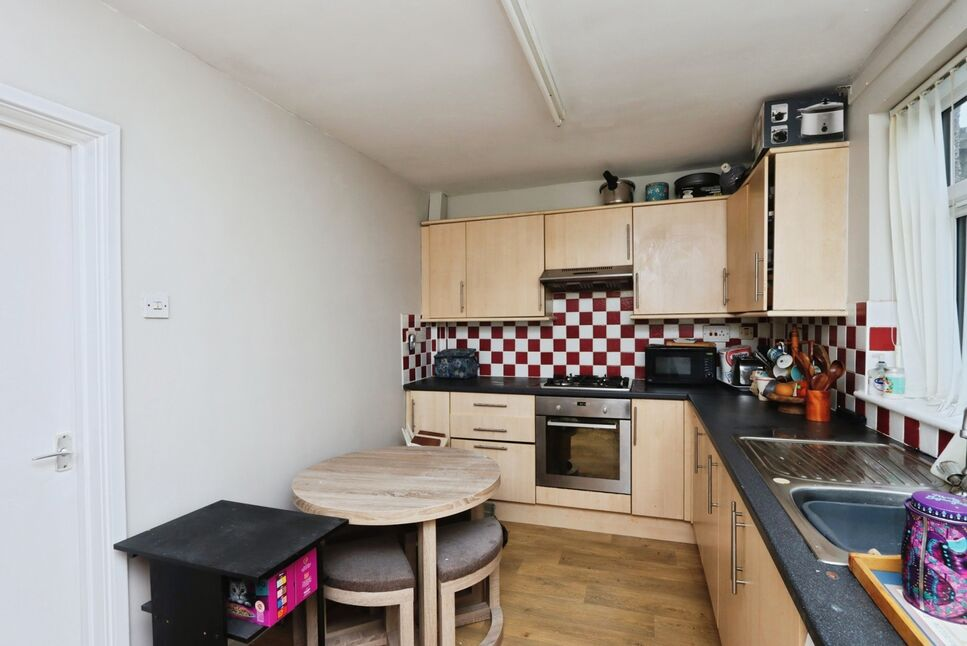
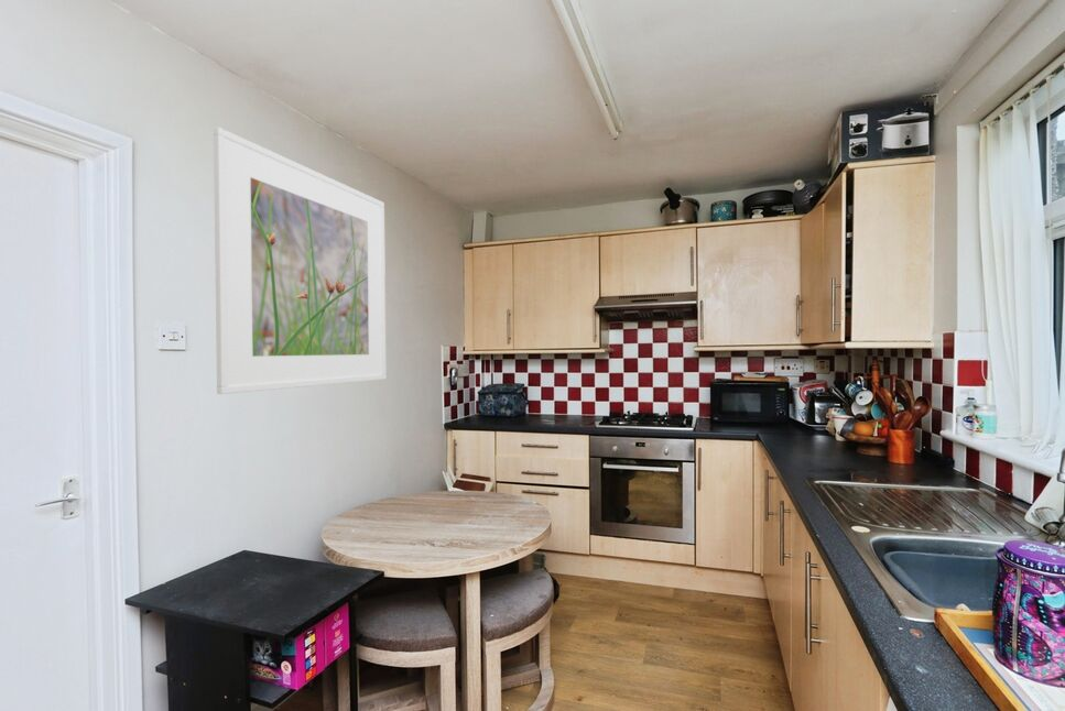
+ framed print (317, 278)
